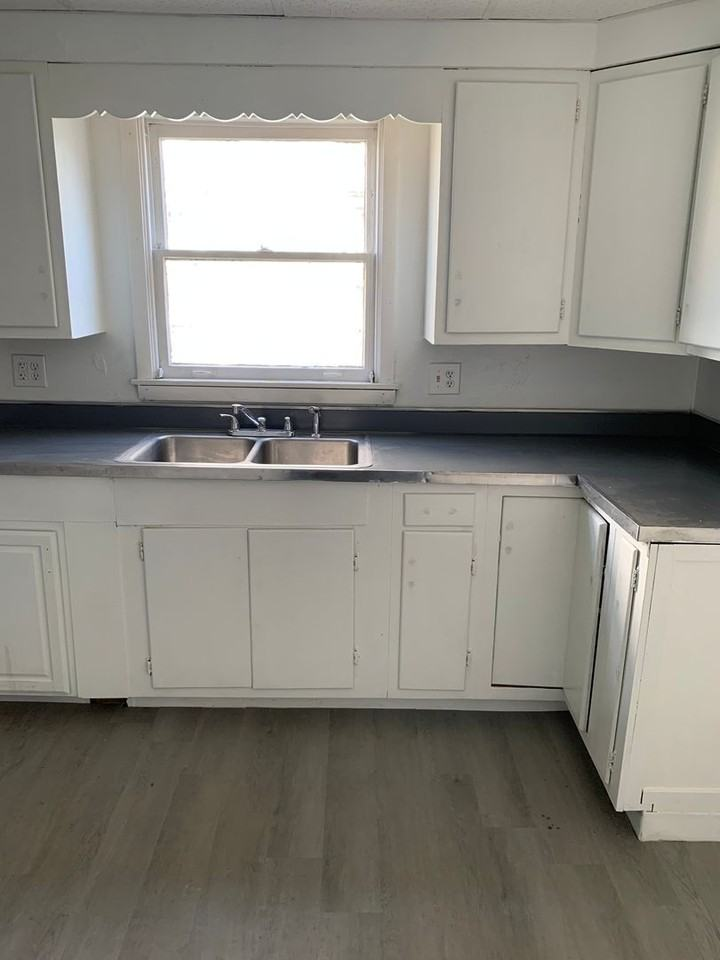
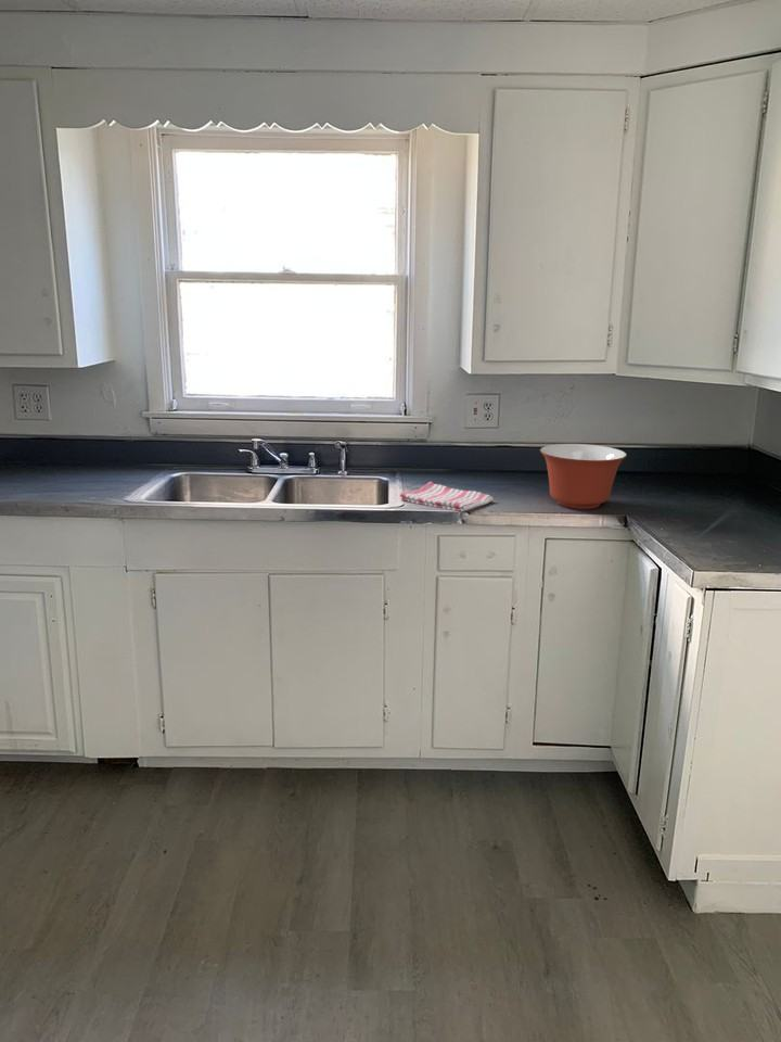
+ dish towel (446, 496)
+ mixing bowl (580, 478)
